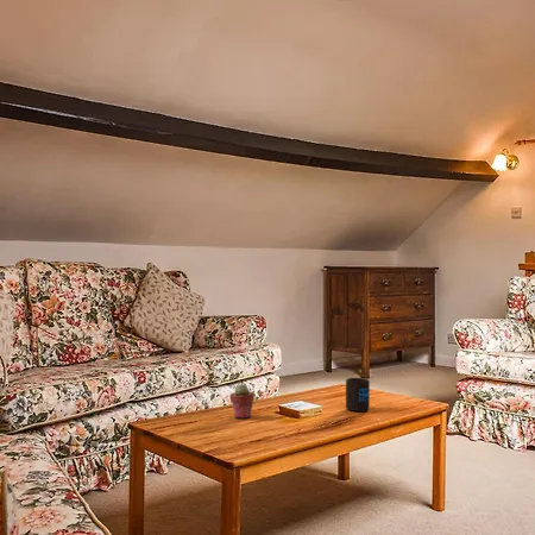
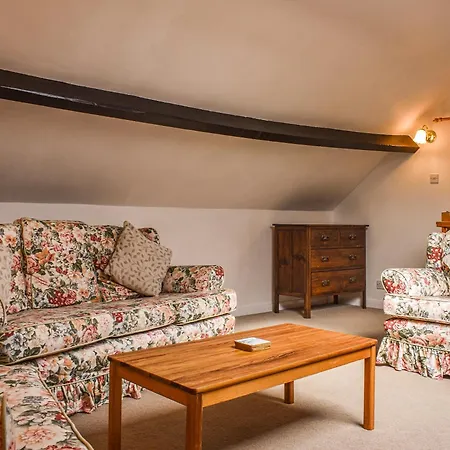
- potted succulent (241, 399)
- mug (359, 394)
